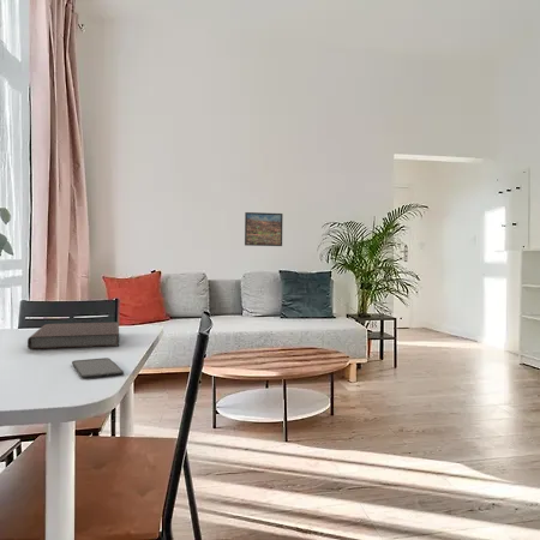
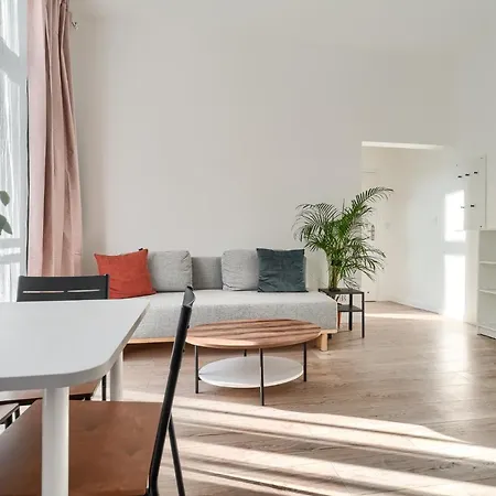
- smartphone (96, 366)
- notebook (78, 334)
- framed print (263, 229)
